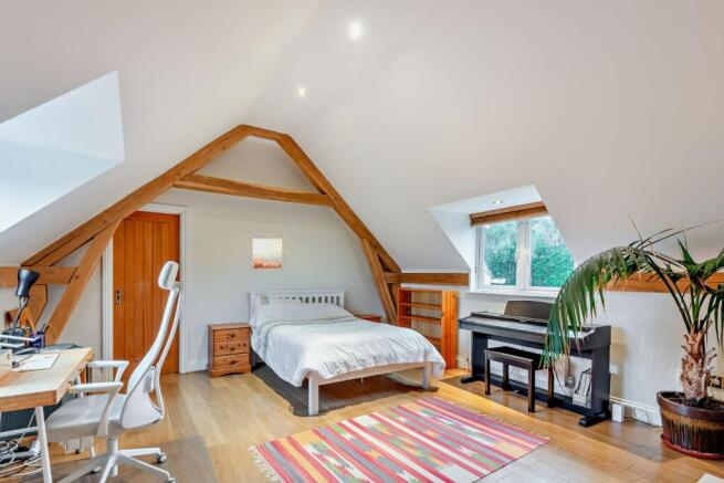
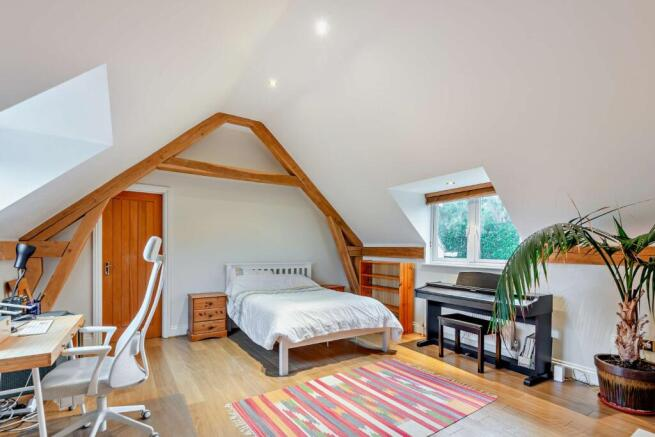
- wall art (267, 253)
